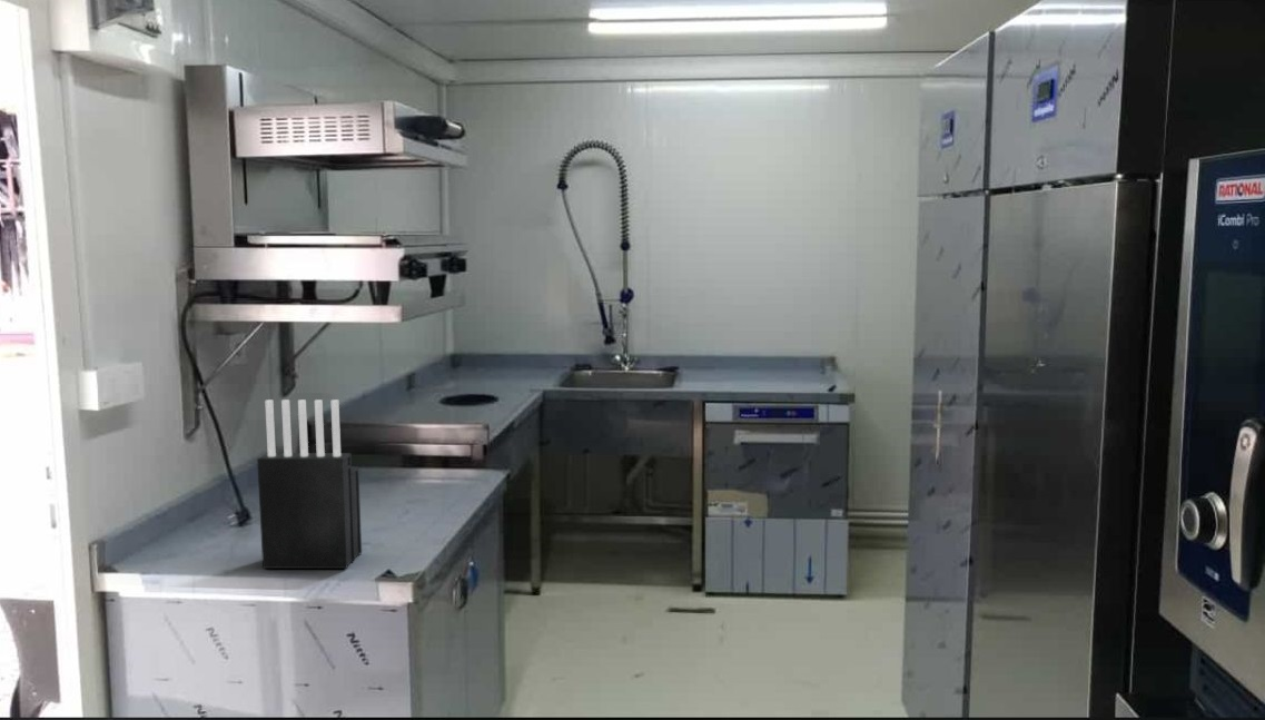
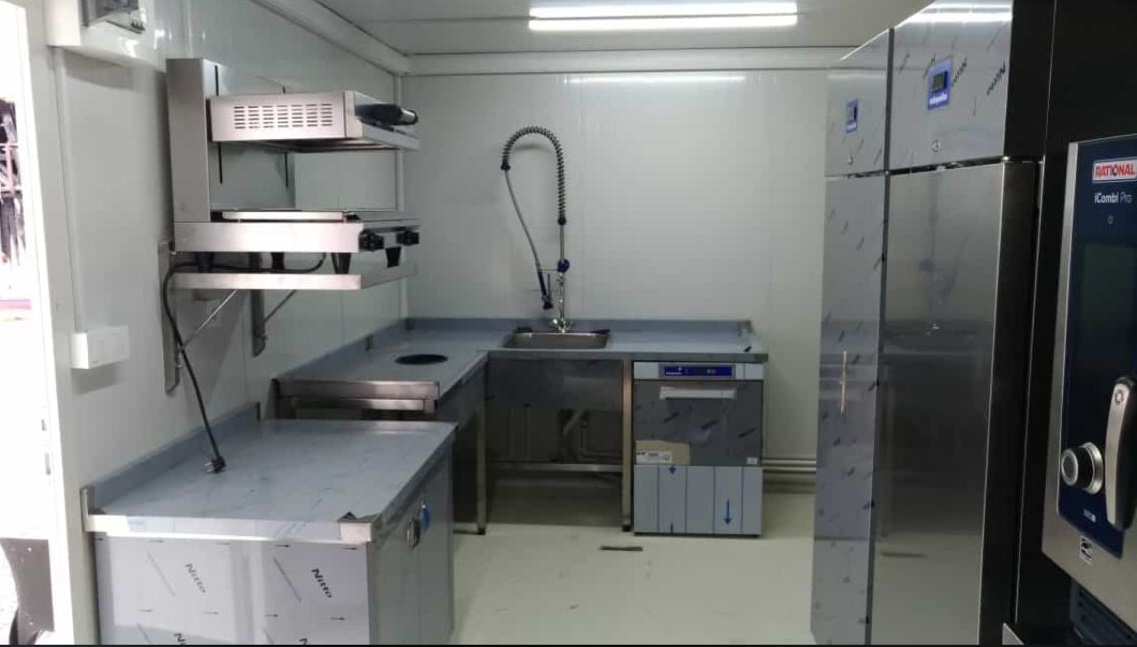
- knife block (312, 479)
